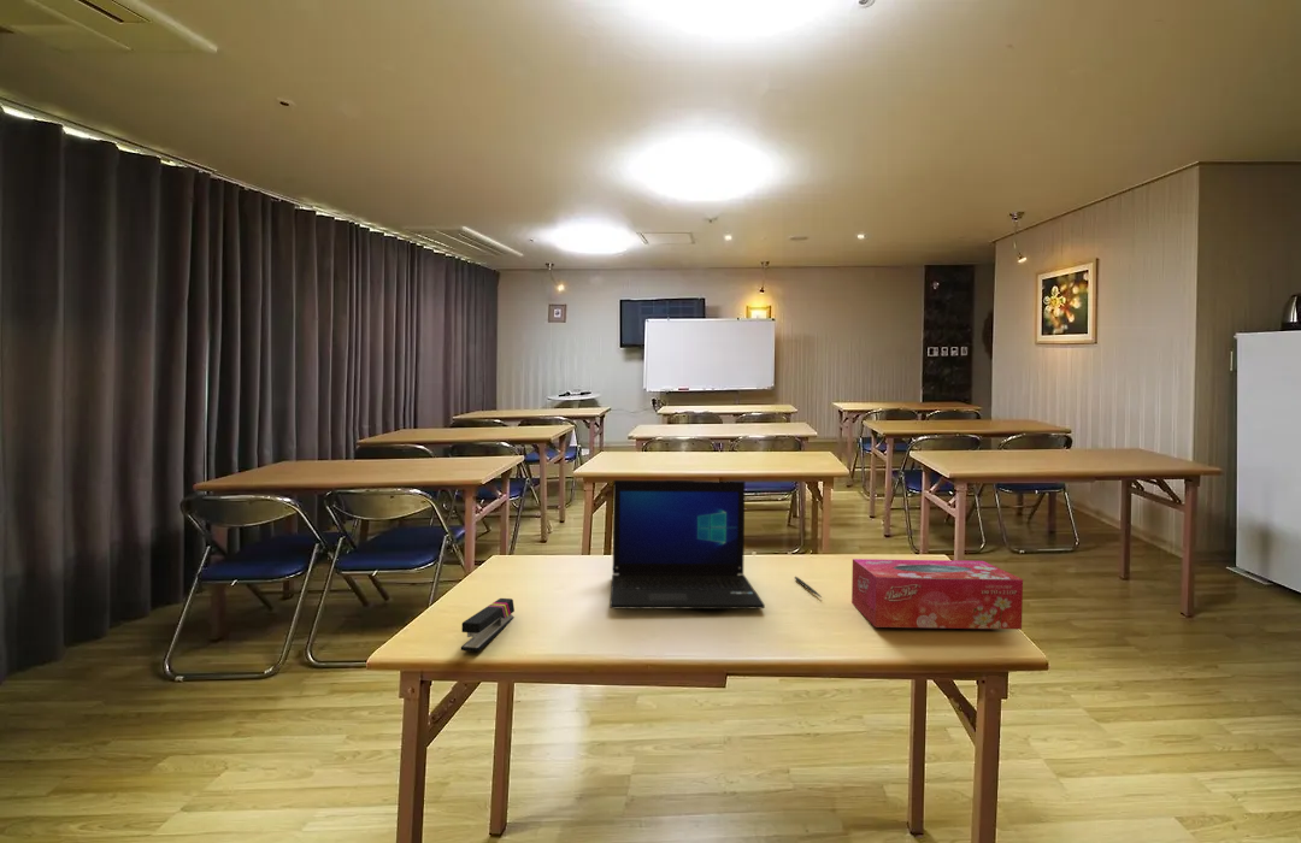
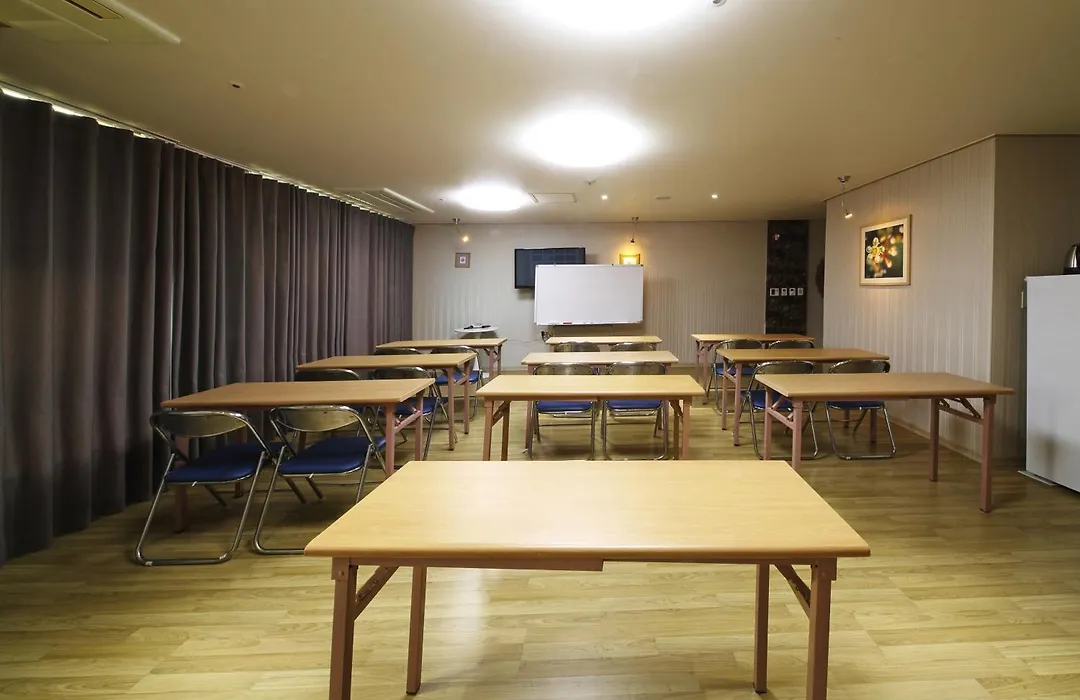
- laptop (683, 540)
- pen (807, 586)
- stapler (489, 620)
- tissue box (931, 591)
